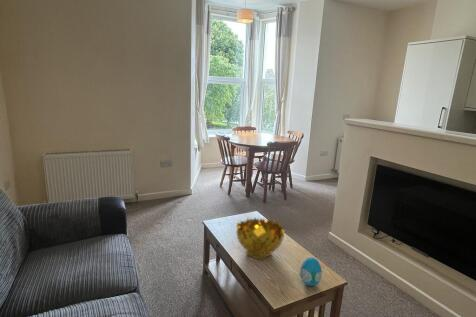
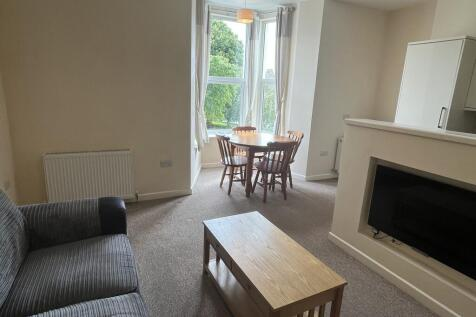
- decorative bowl (259, 238)
- decorative egg (311, 271)
